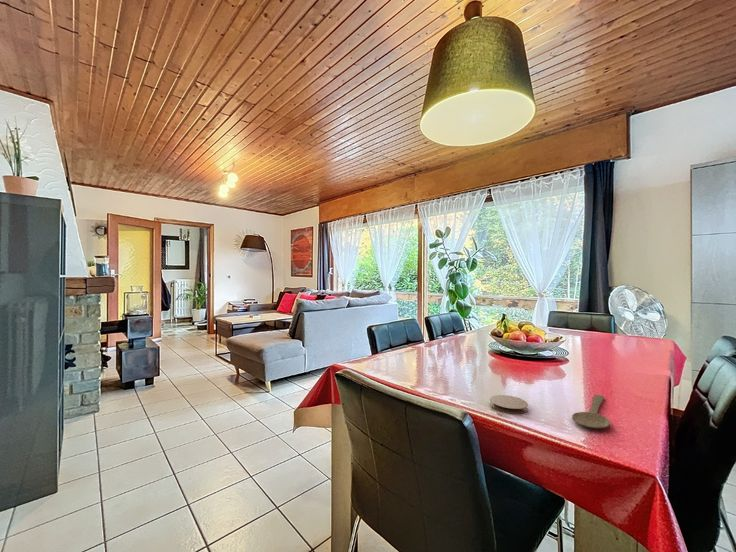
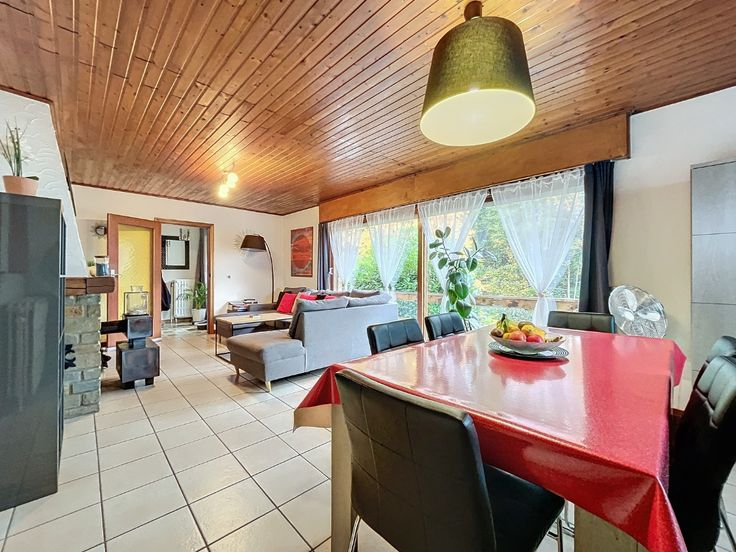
- coaster (508, 403)
- wooden spoon (594, 408)
